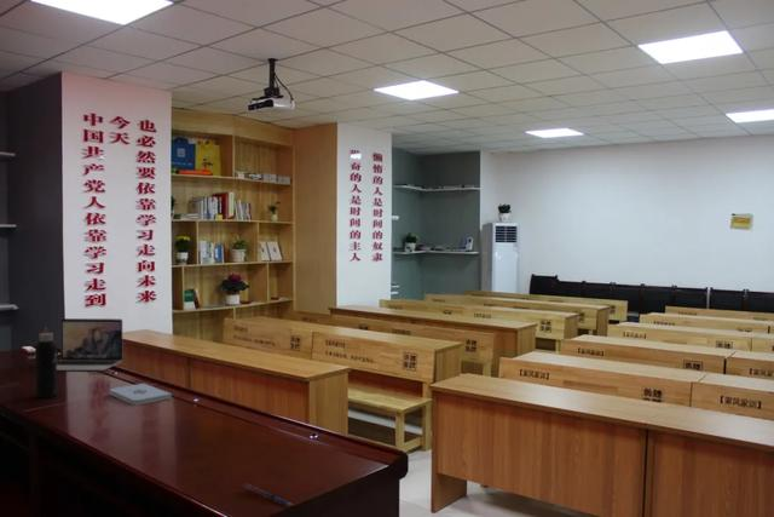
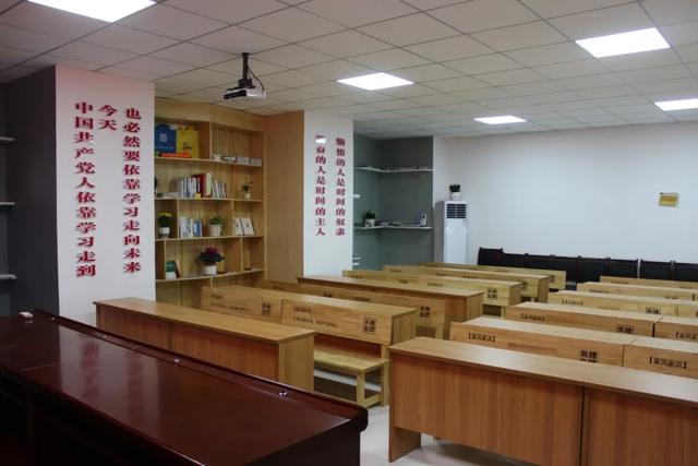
- pen (267, 494)
- notepad (139, 394)
- water bottle (46, 361)
- laptop (81, 344)
